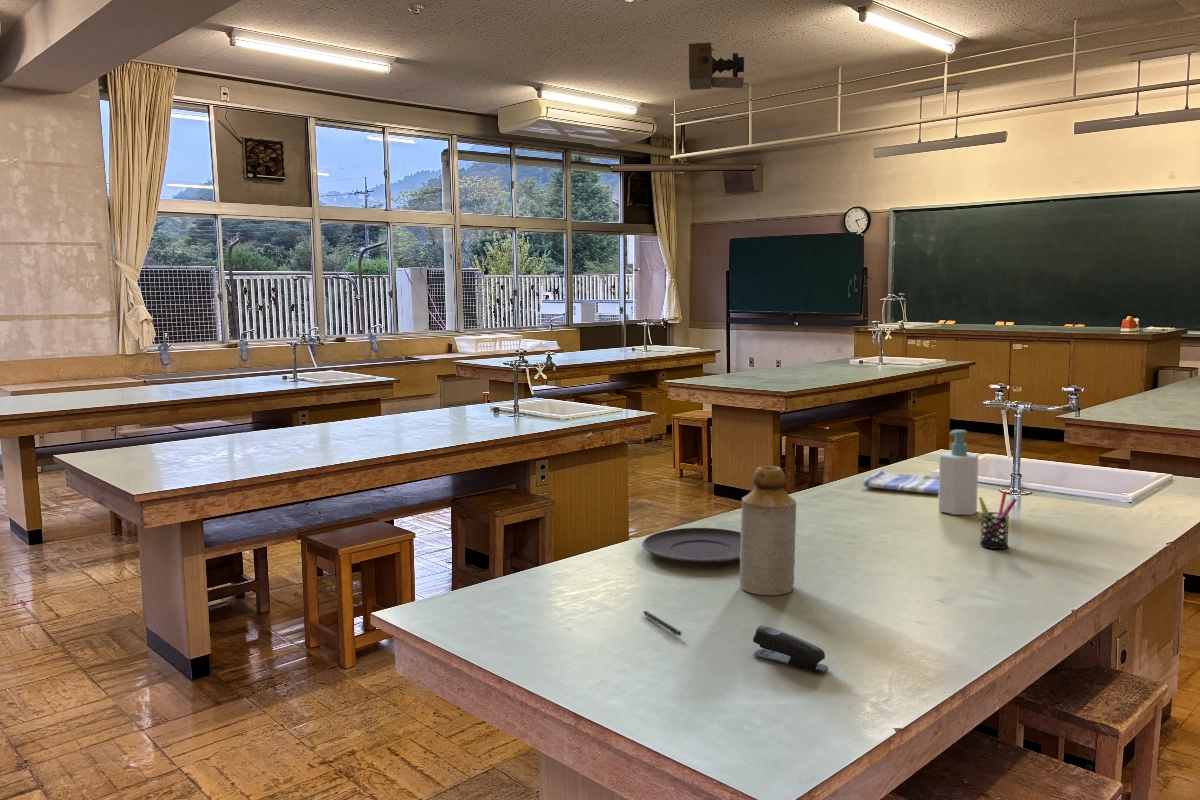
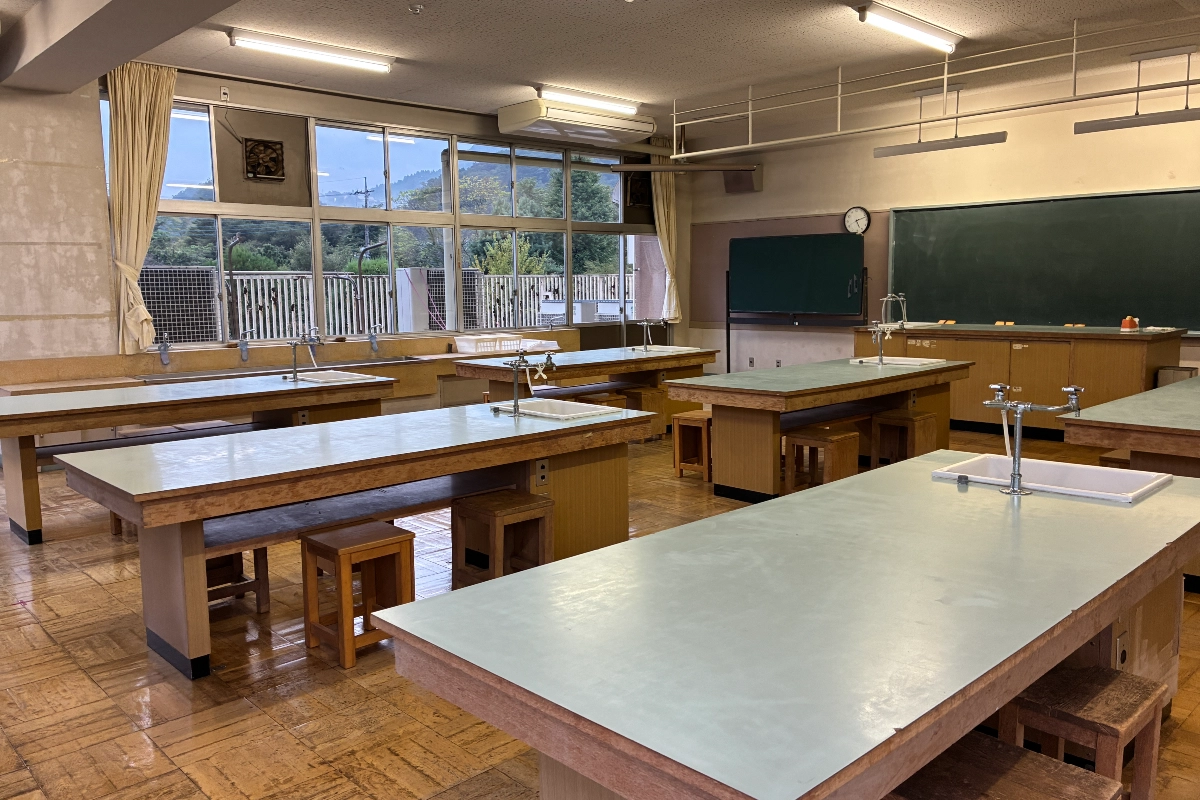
- stapler (789, 647)
- soap bottle (958, 470)
- plate (701, 547)
- dish towel (907, 482)
- projector (718, 66)
- pen (660, 622)
- bottle (767, 527)
- pen holder (993, 518)
